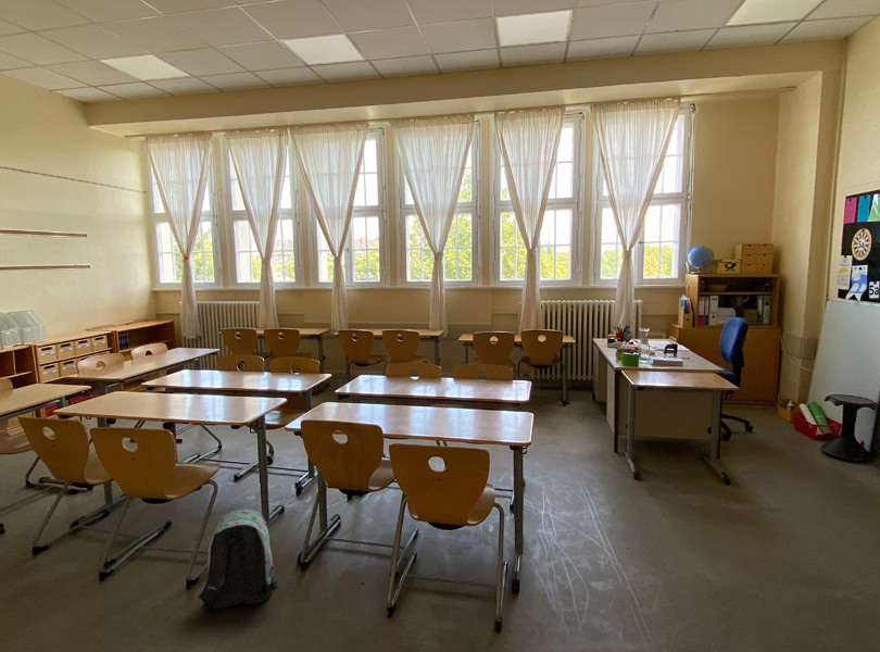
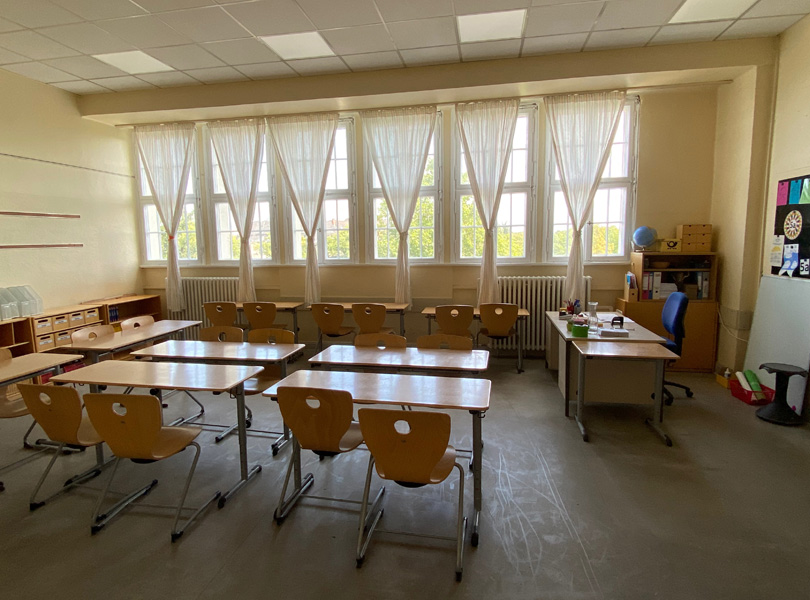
- backpack (238, 555)
